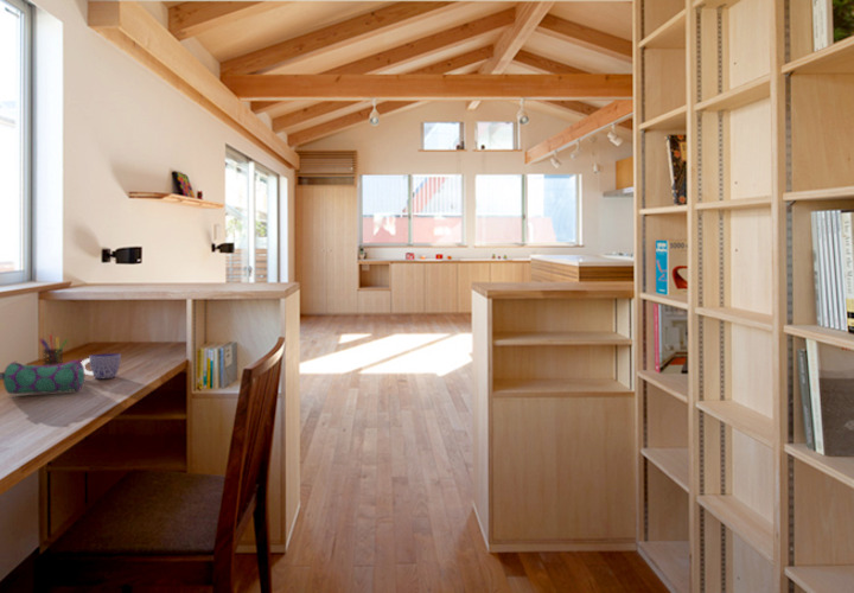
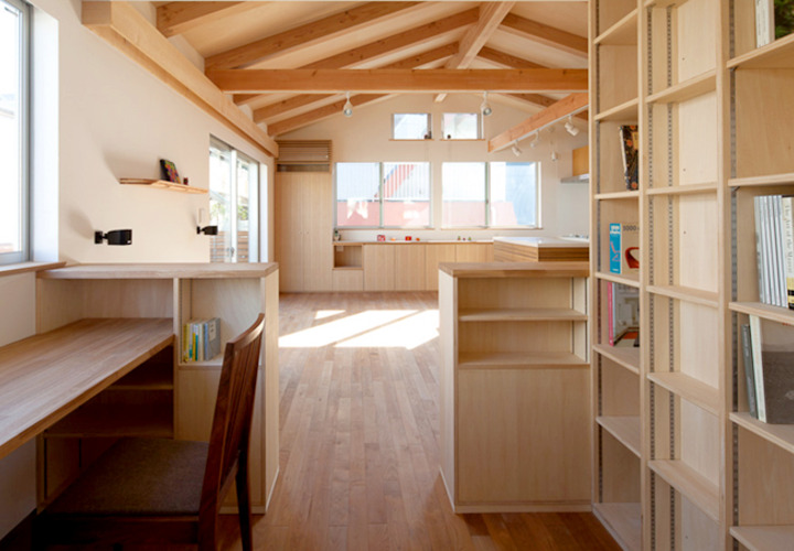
- cup (100, 366)
- pen holder (55, 351)
- pencil case (44, 376)
